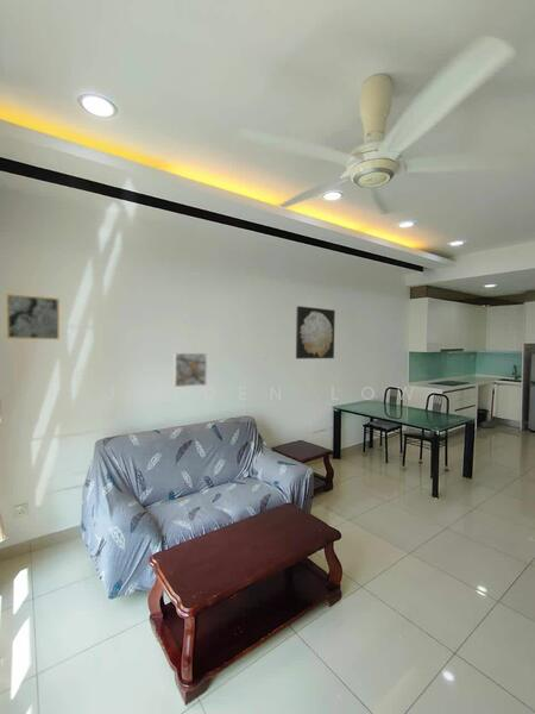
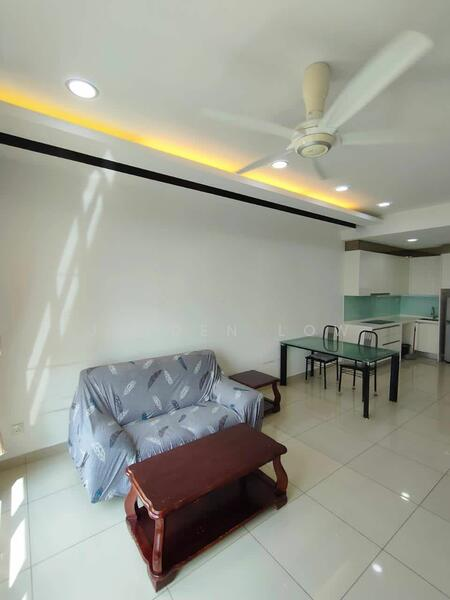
- wall art (315, 333)
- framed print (190, 369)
- wall art (33, 318)
